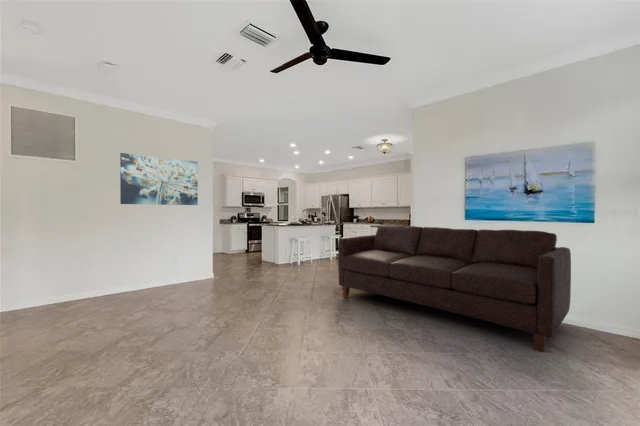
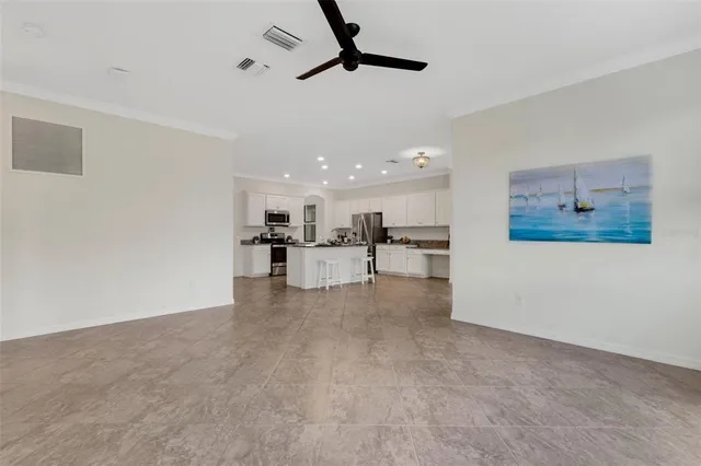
- sofa (435, 268)
- wall art (162, 181)
